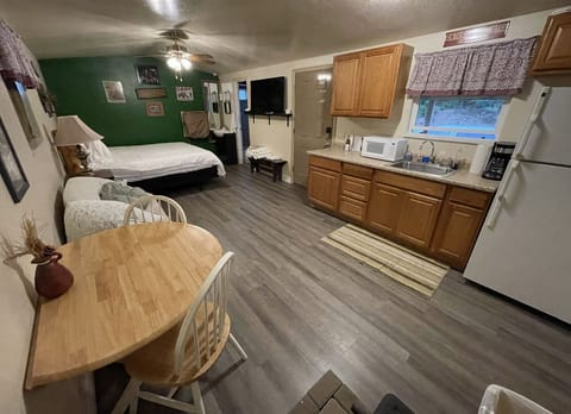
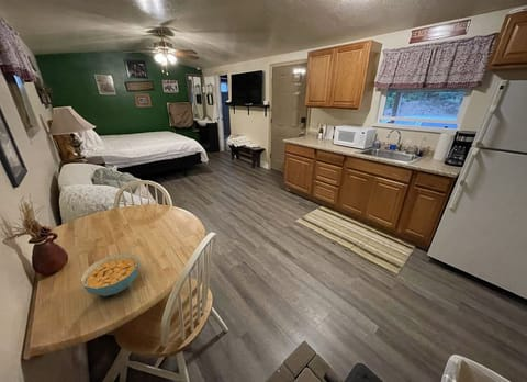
+ cereal bowl (113, 278)
